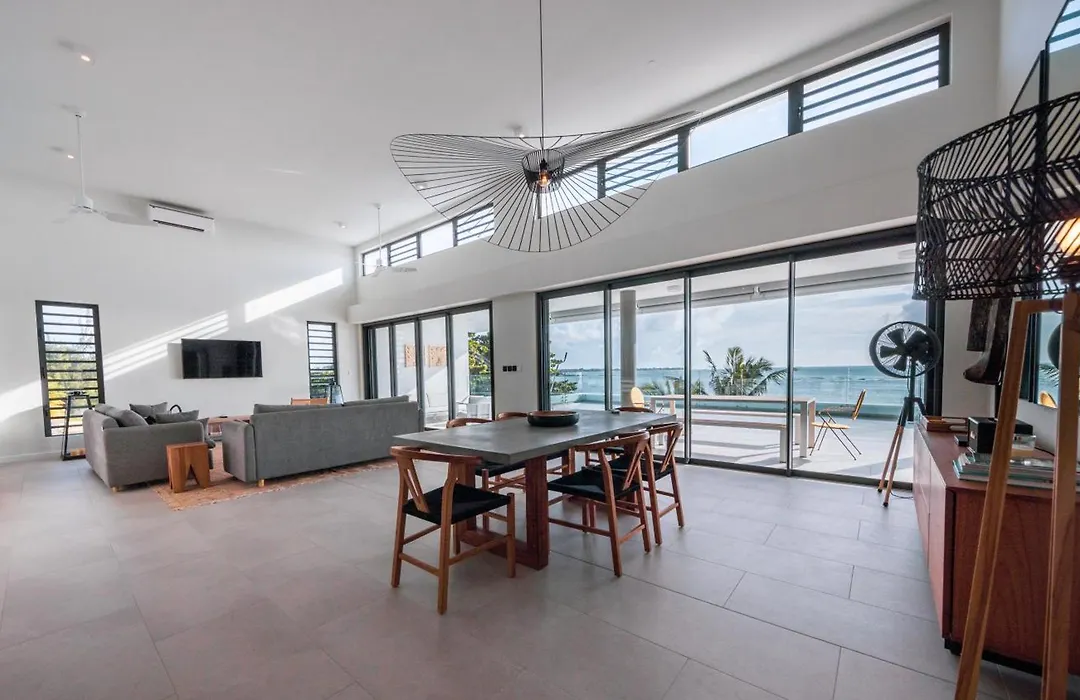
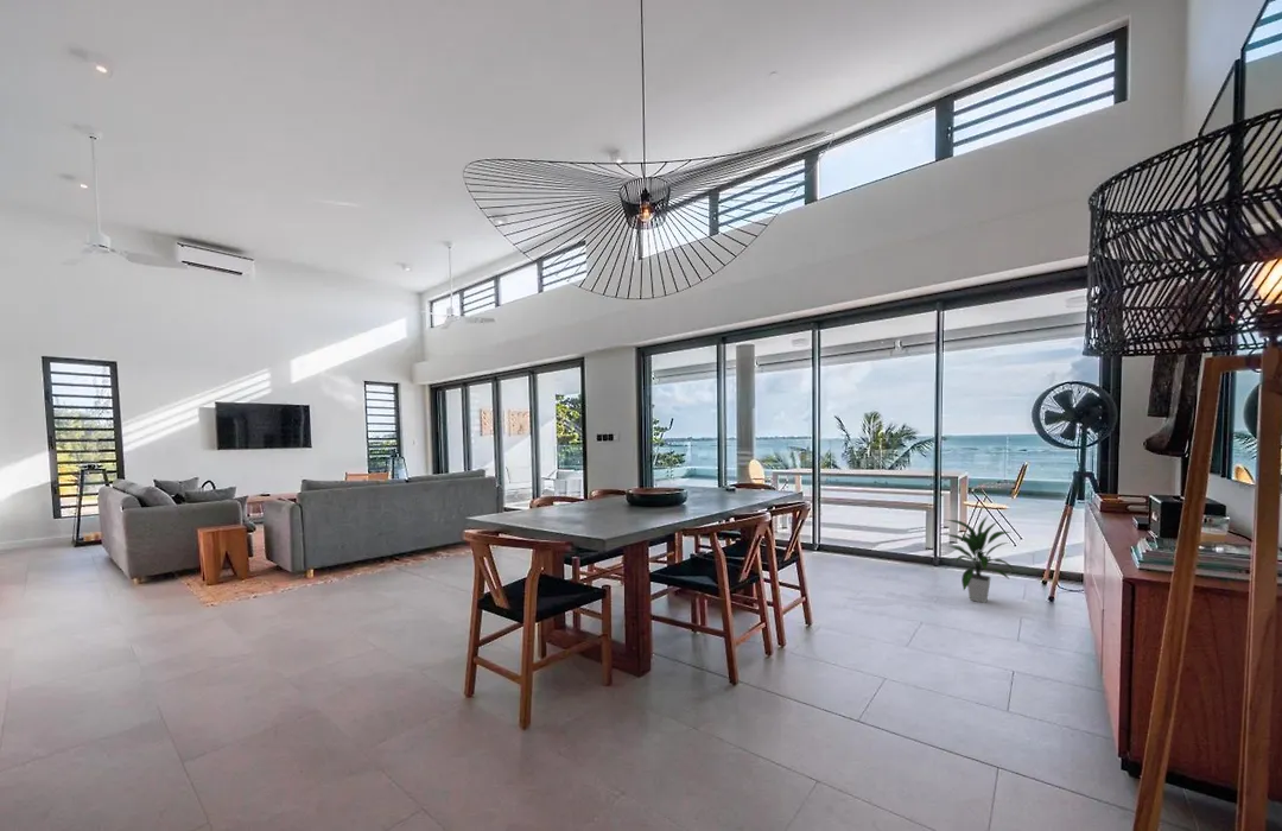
+ indoor plant (977, 557)
